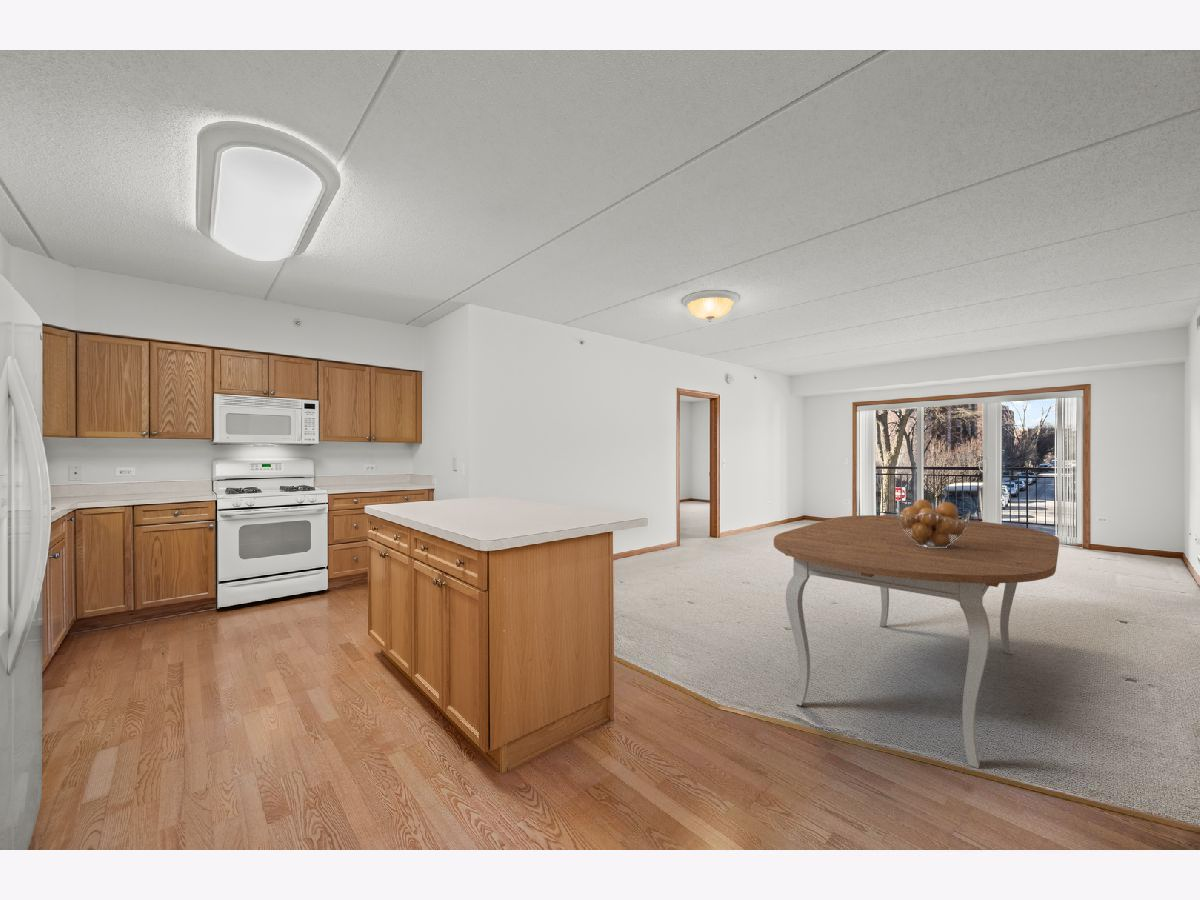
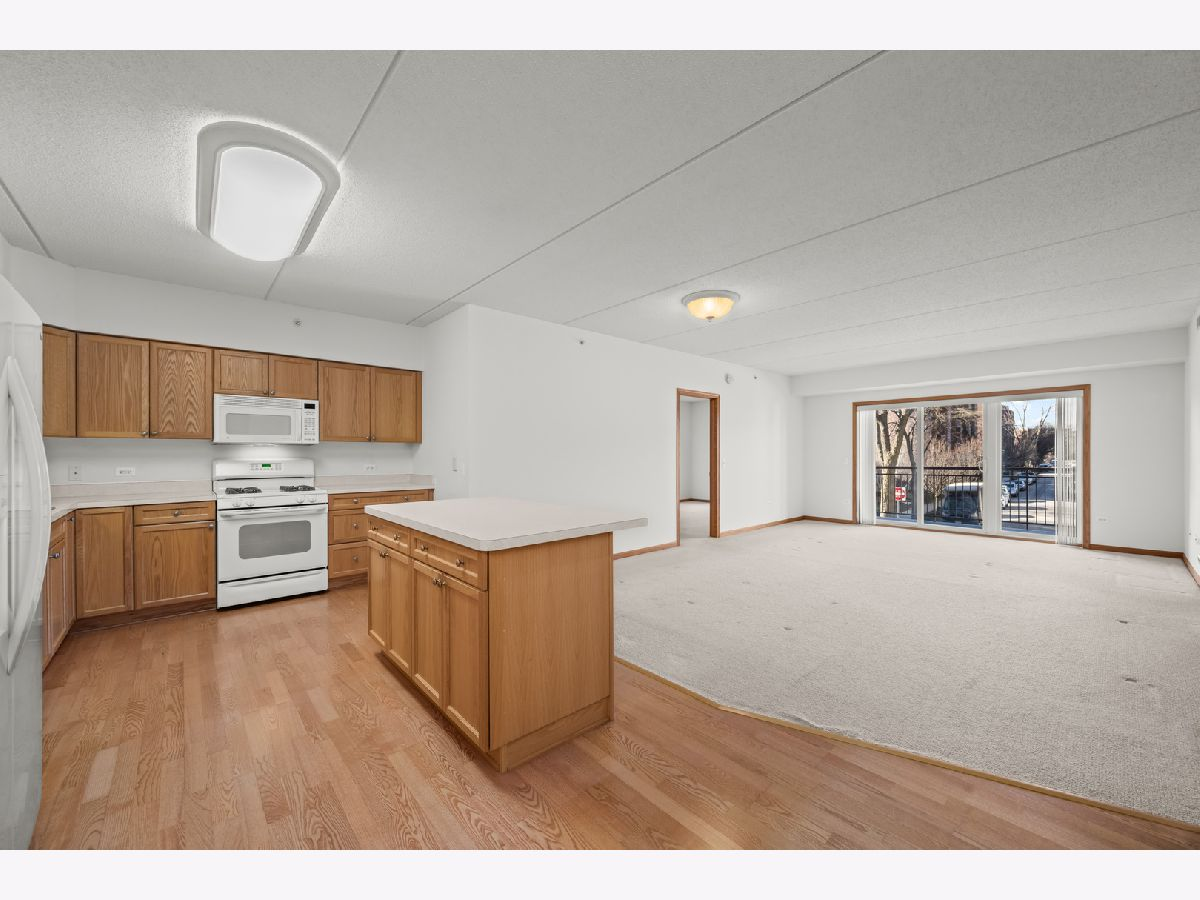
- fruit basket (931, 522)
- dining table (919, 593)
